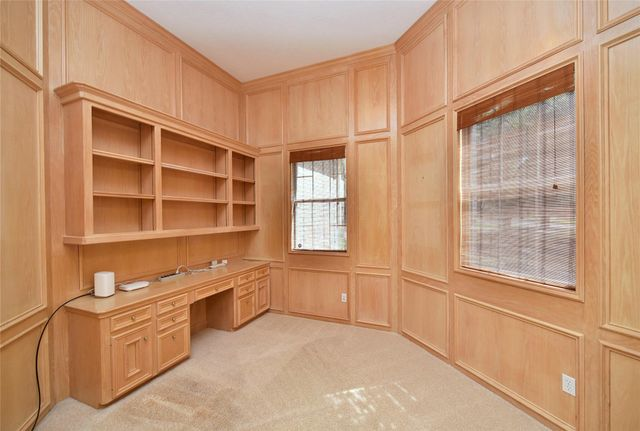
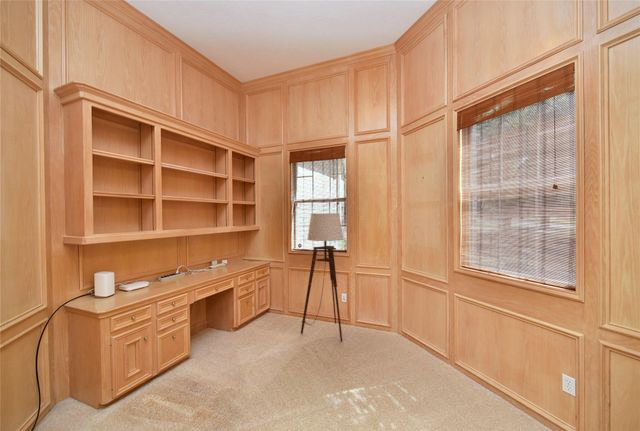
+ floor lamp (324, 271)
